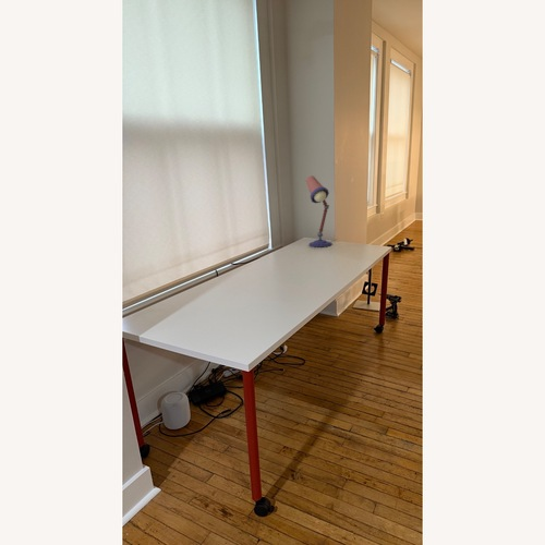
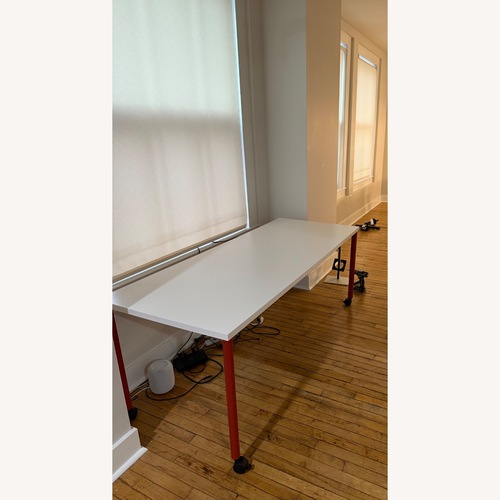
- desk lamp (324, 211)
